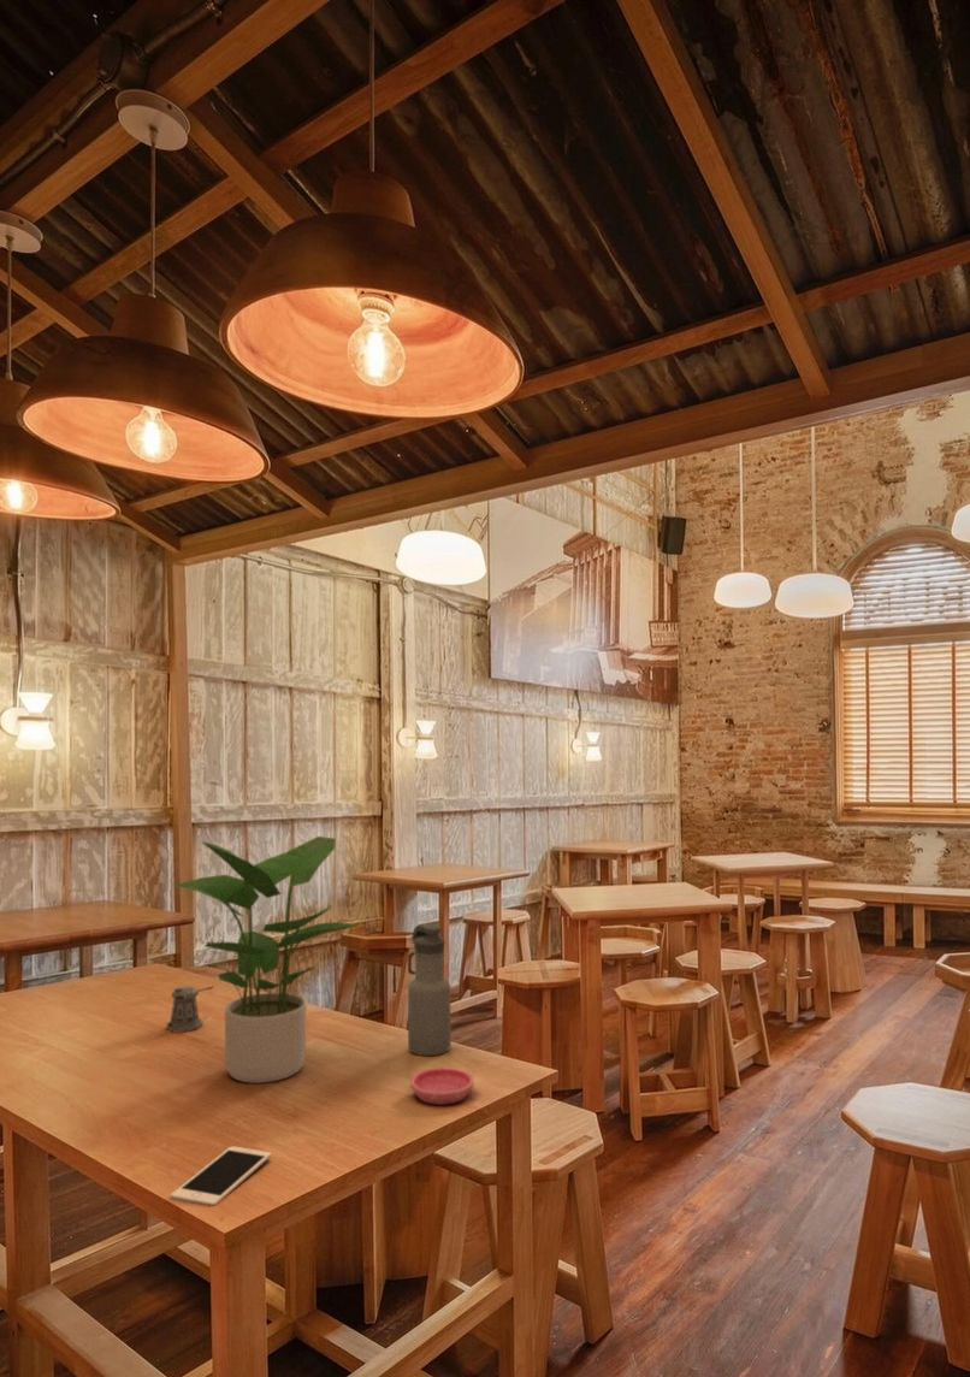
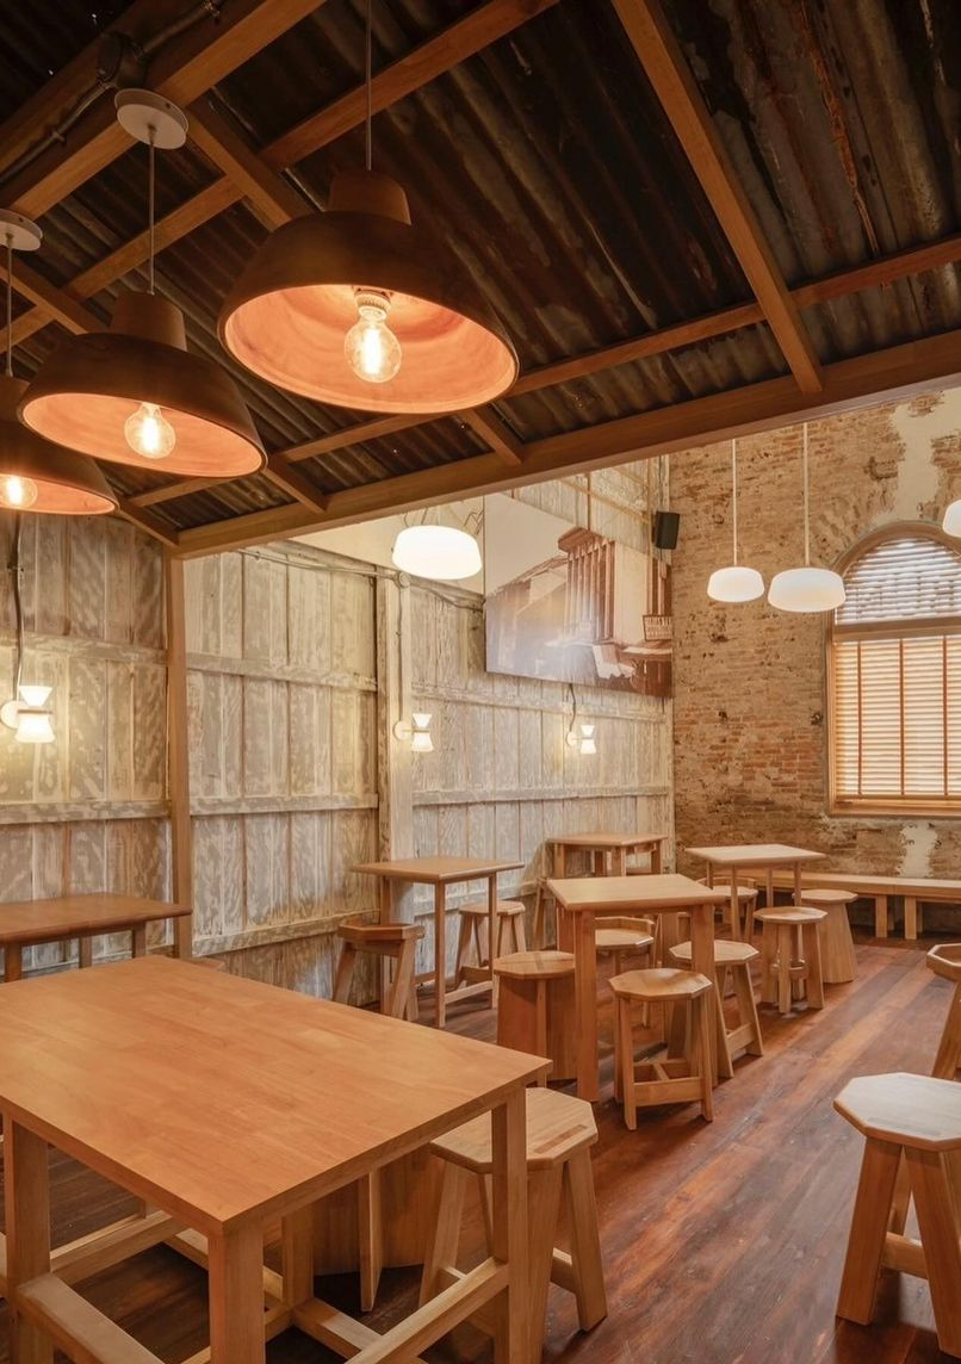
- pepper shaker (188, 1005)
- potted plant (278, 952)
- saucer (442, 1087)
- water bottle (428, 987)
- cell phone (223, 1174)
